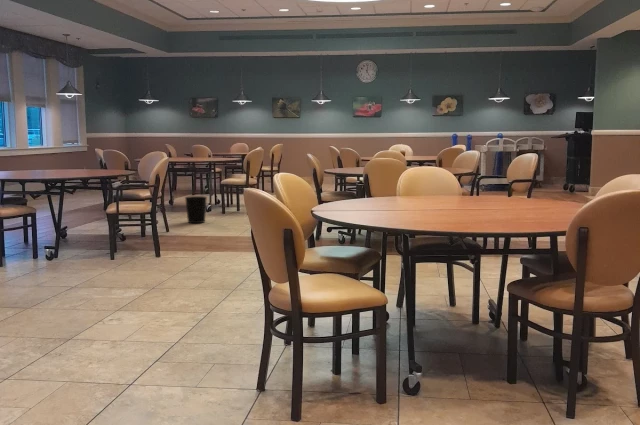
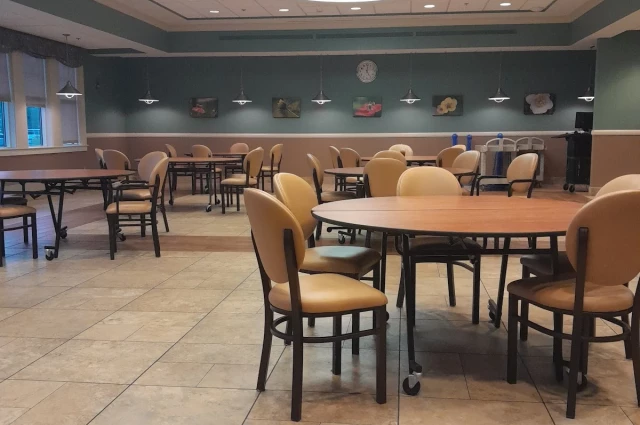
- wastebasket (196, 209)
